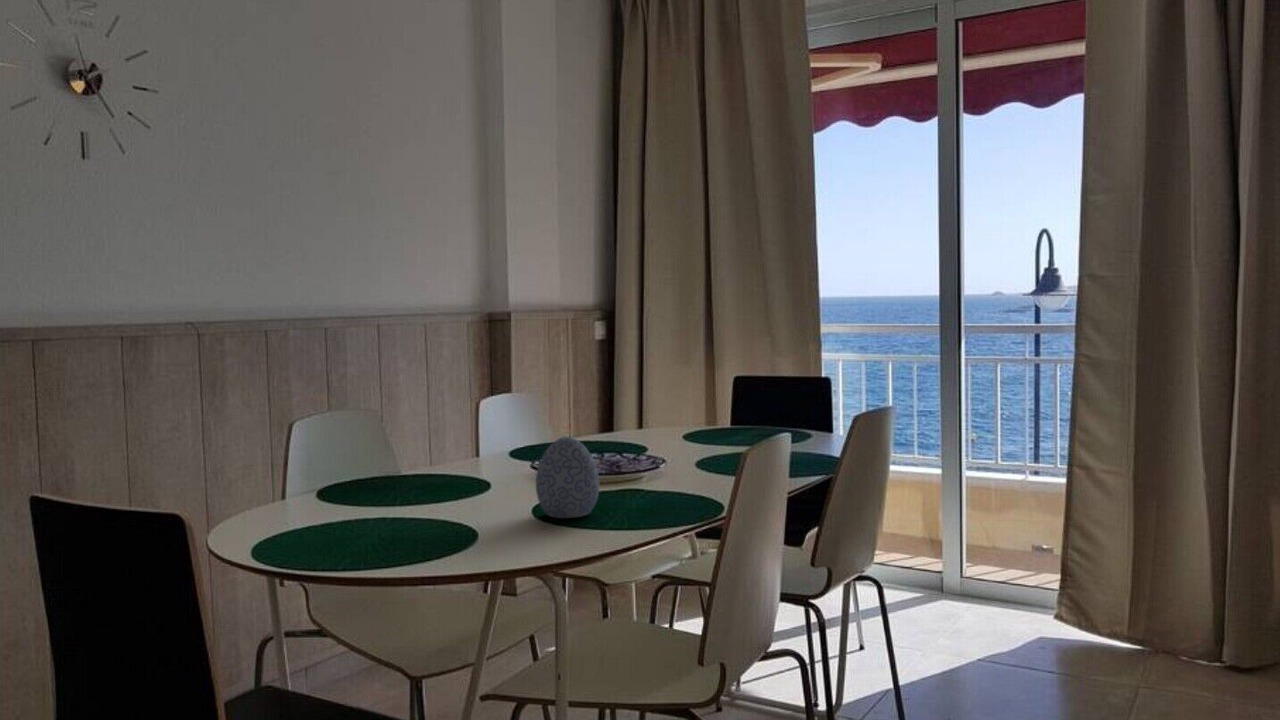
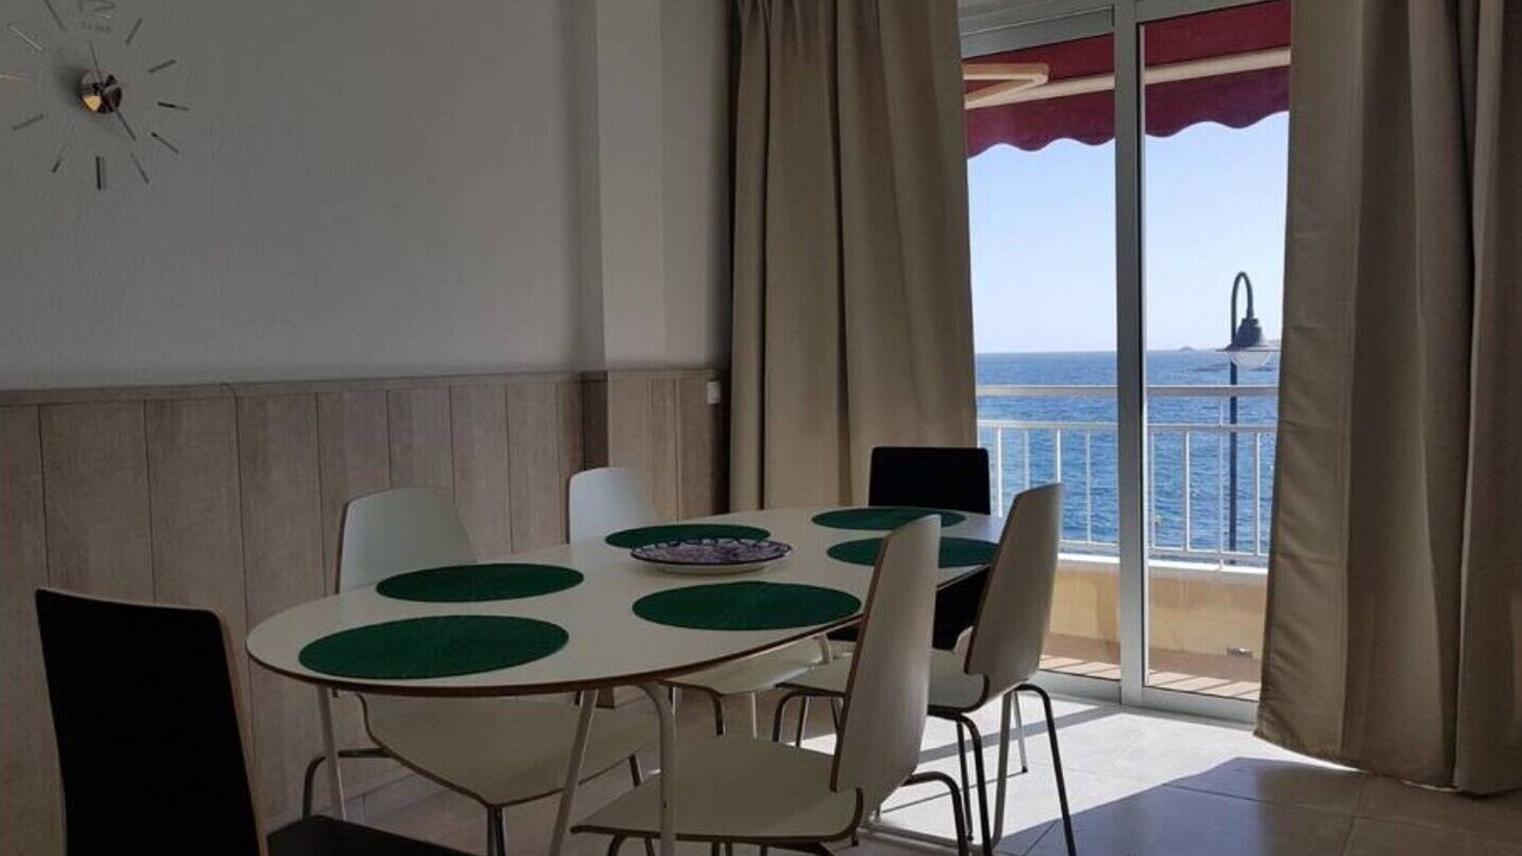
- decorative egg (567, 475)
